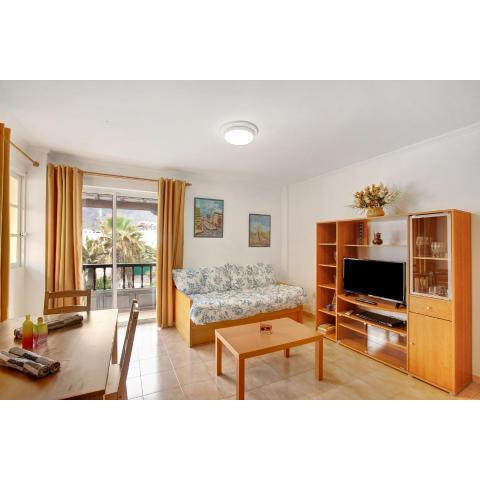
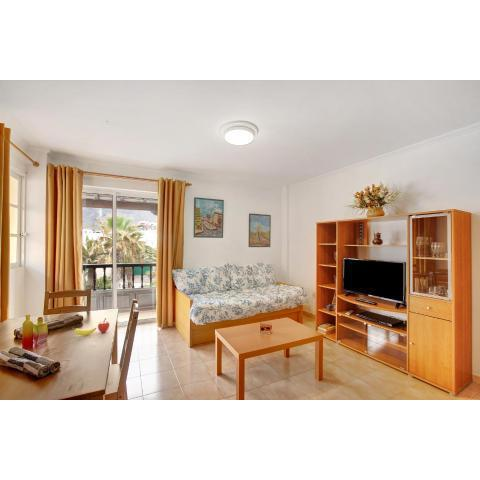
+ fruit (91, 329)
